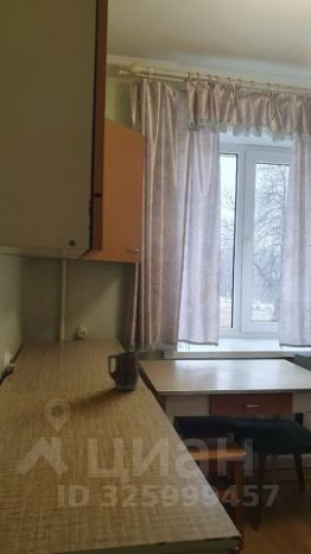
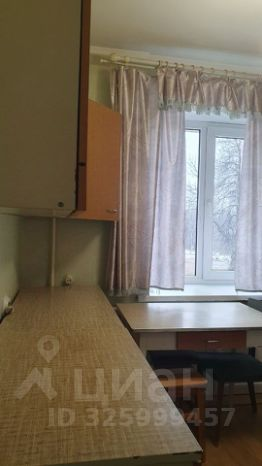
- mug (122, 370)
